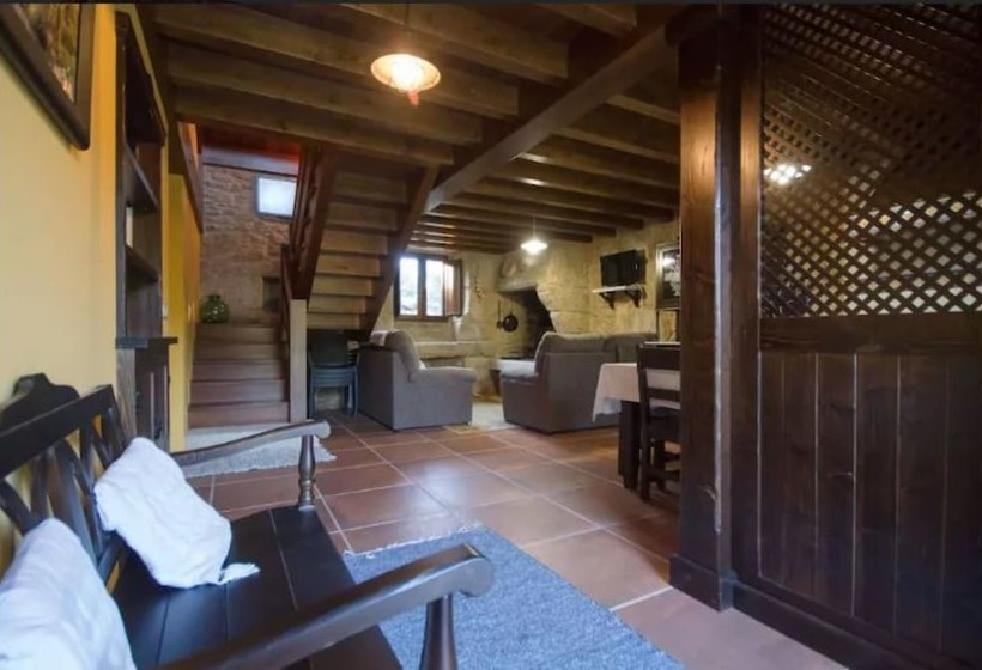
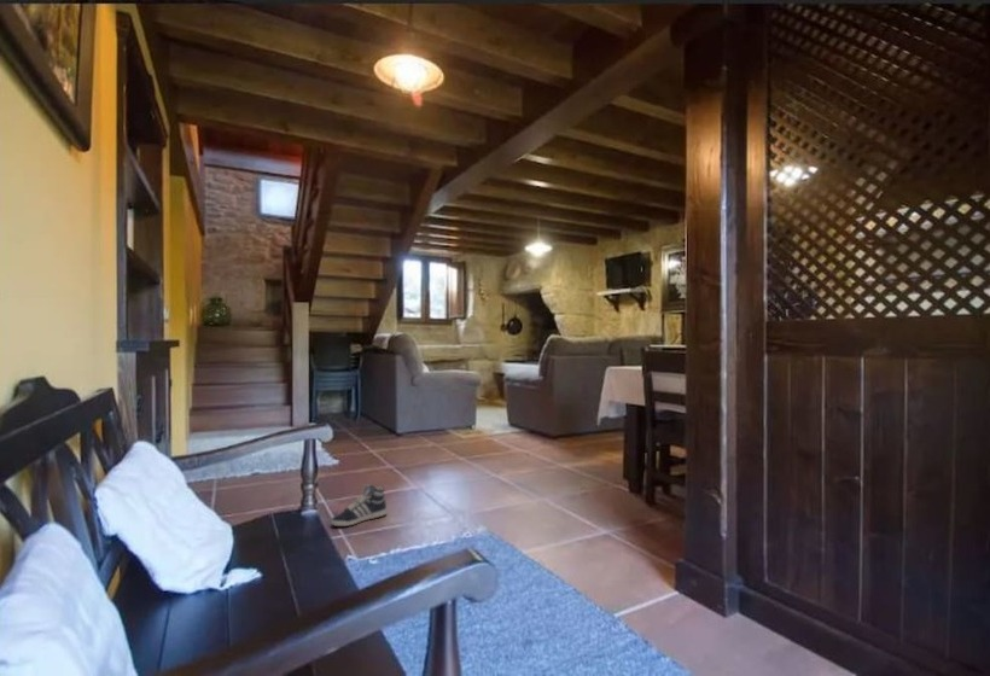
+ sneaker (359, 503)
